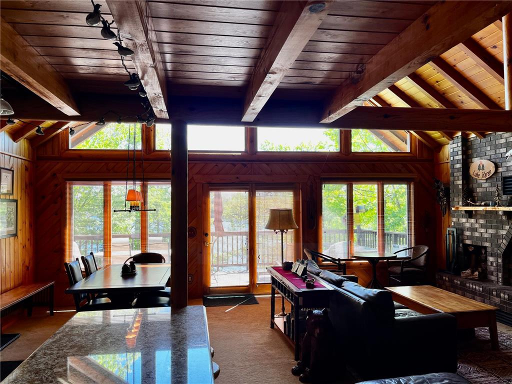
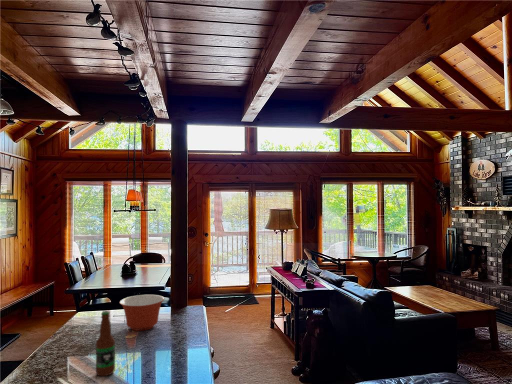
+ mixing bowl (142, 313)
+ bottle (105, 342)
